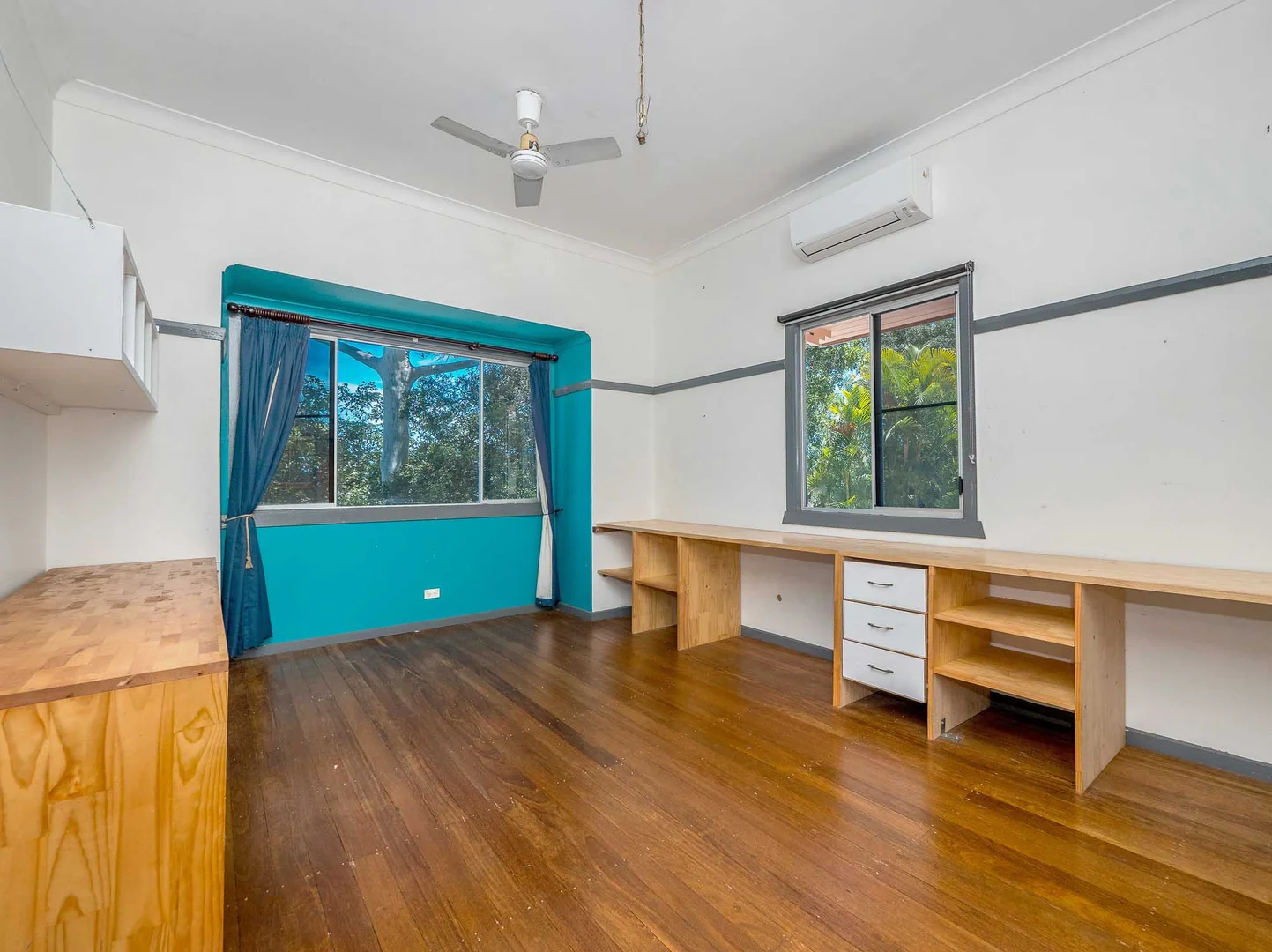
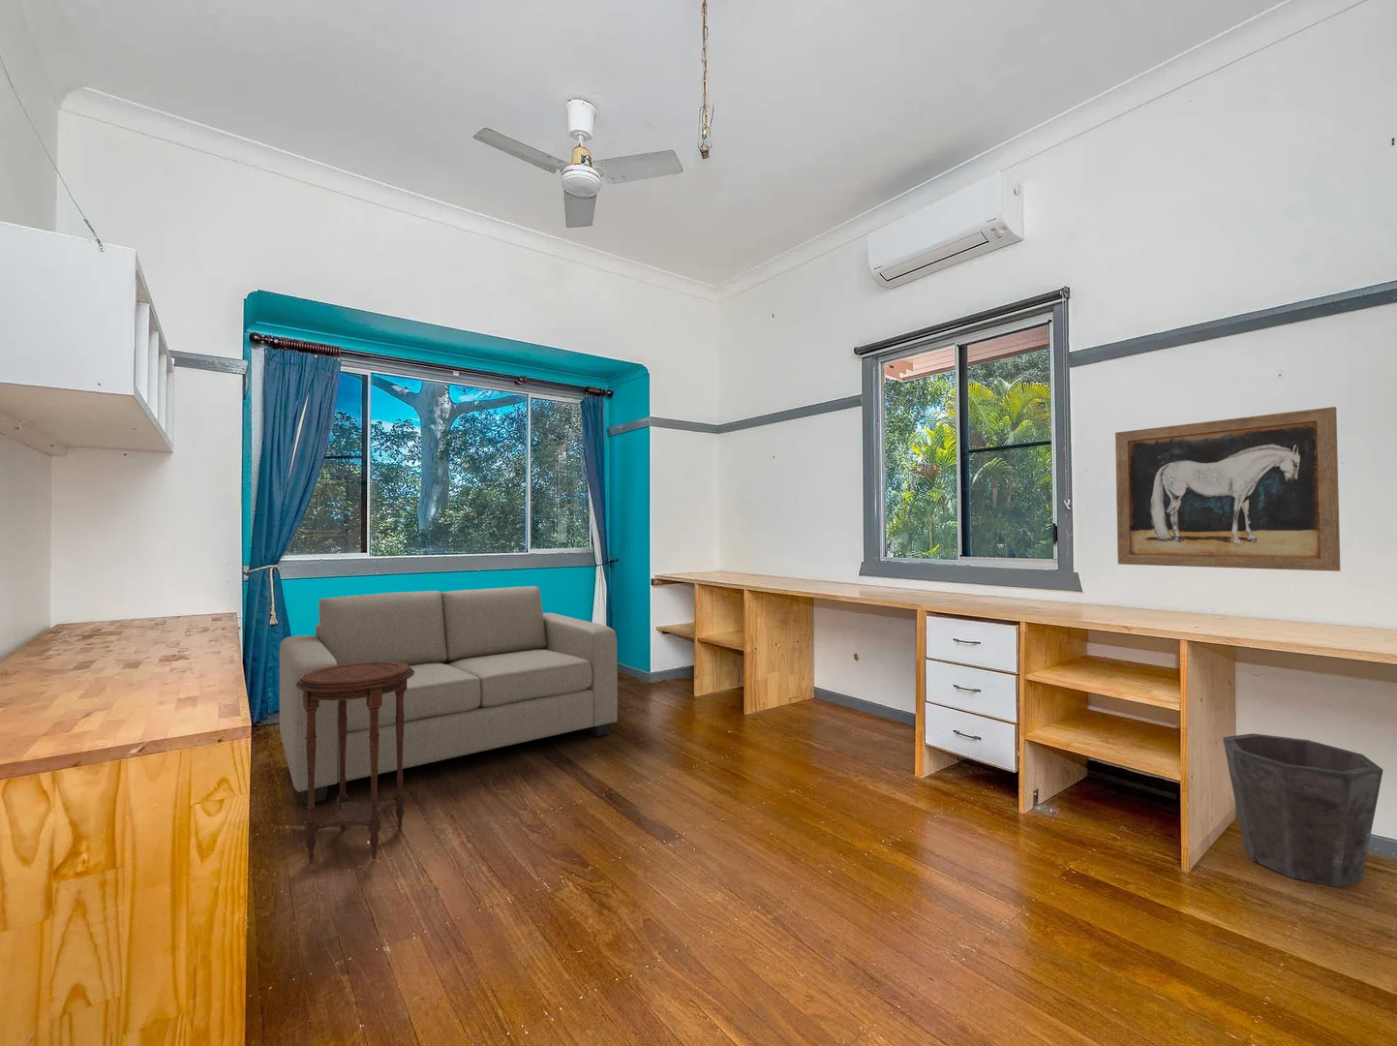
+ side table (345, 757)
+ sofa (455, 666)
+ wall art (1215, 494)
+ waste bin (1298, 806)
